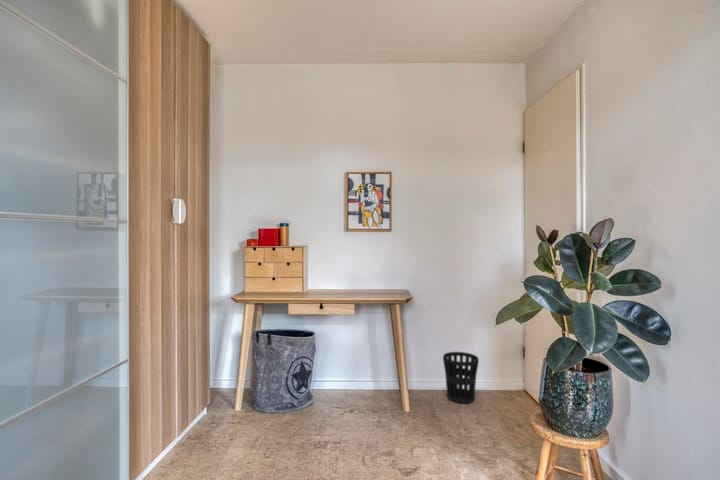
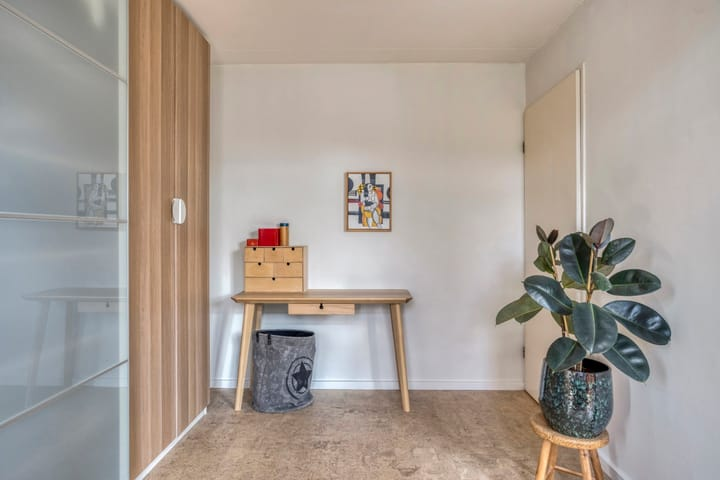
- wastebasket (460, 377)
